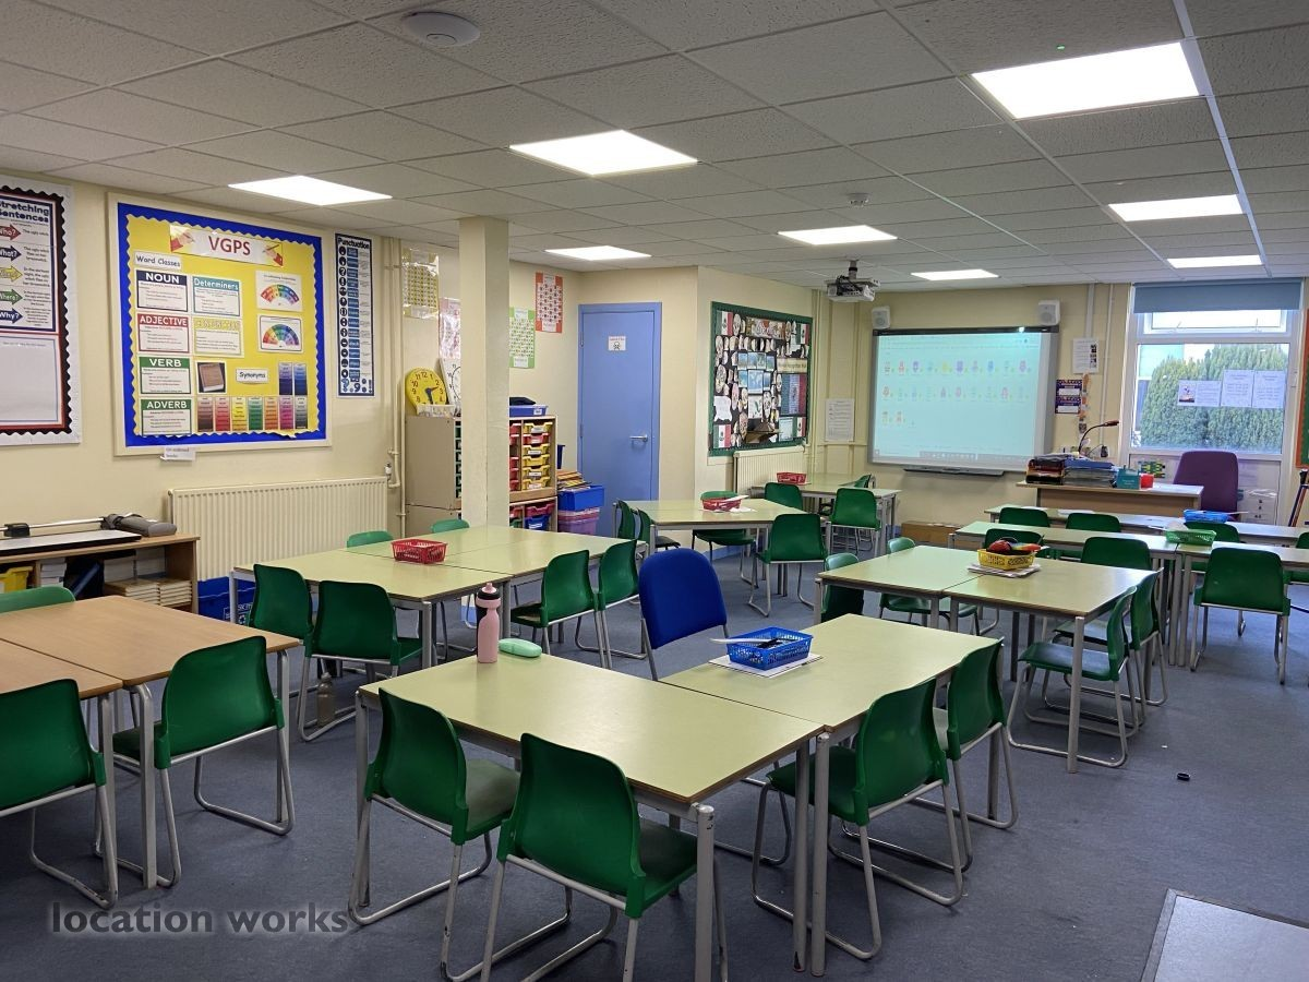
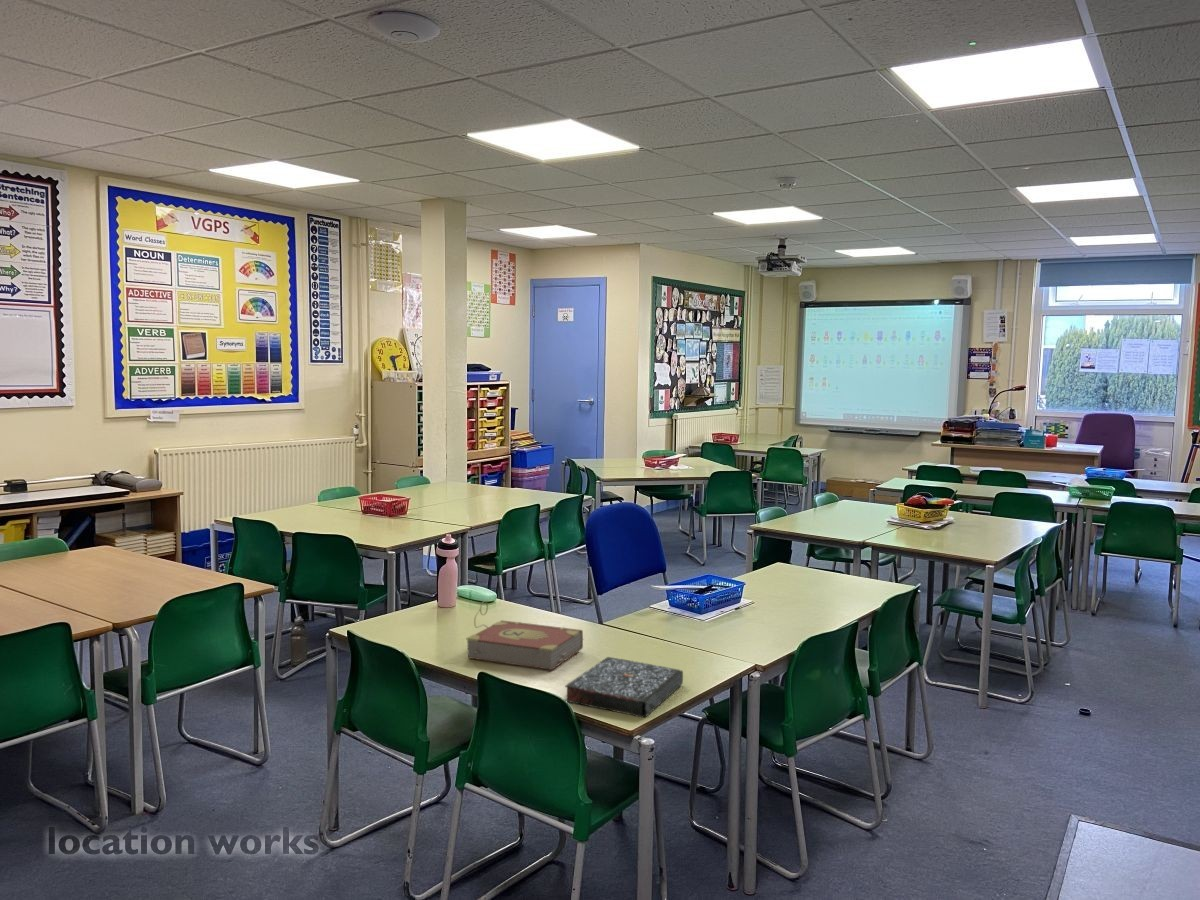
+ book (526, 630)
+ book (625, 684)
